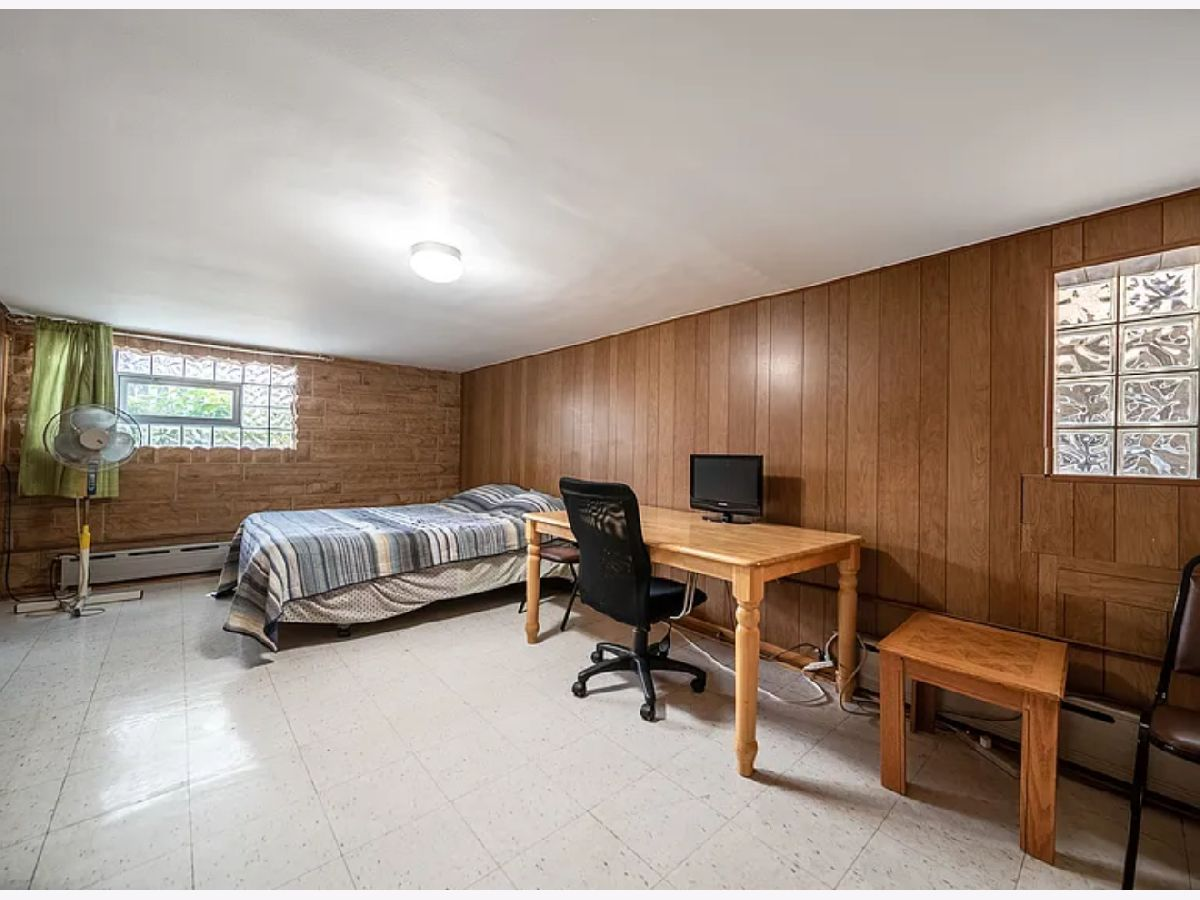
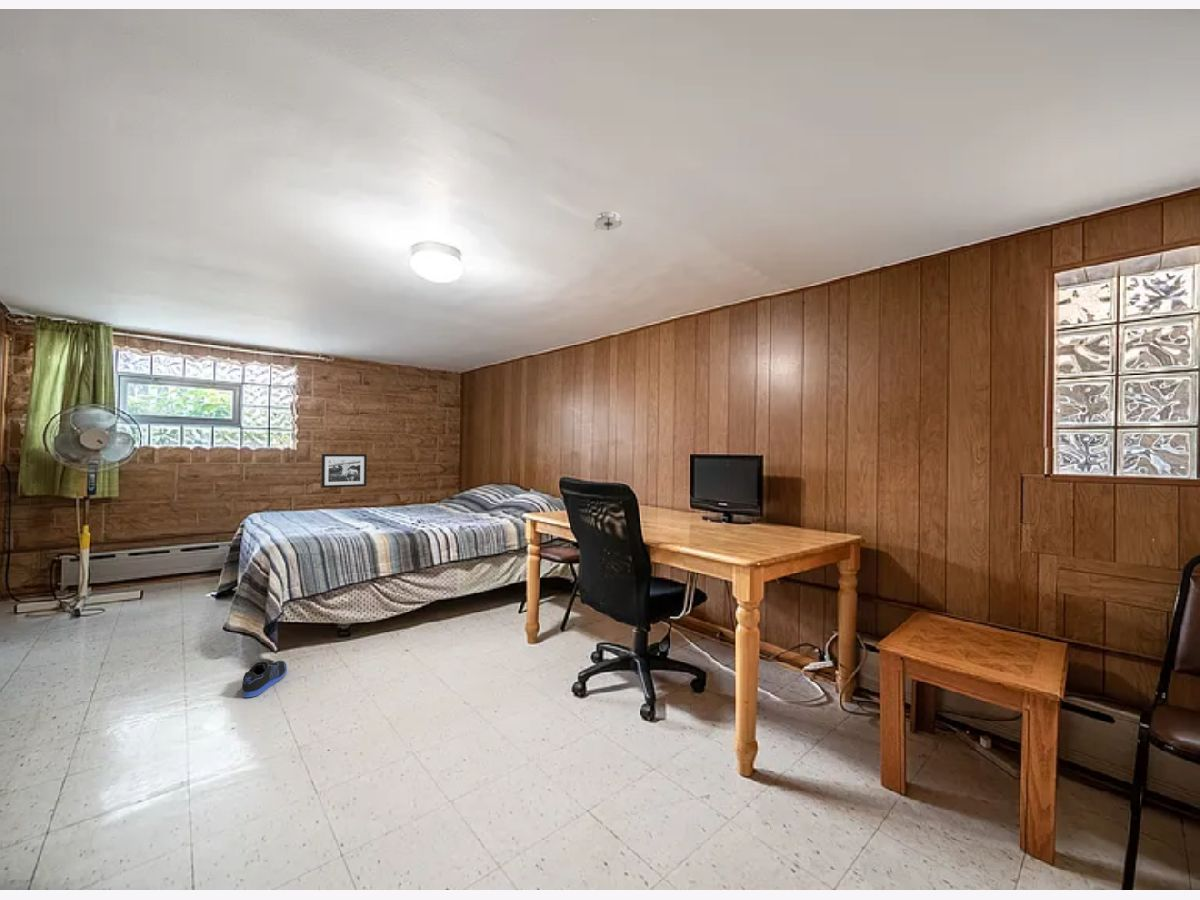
+ smoke detector (607, 221)
+ sneaker (266, 671)
+ picture frame (344, 470)
